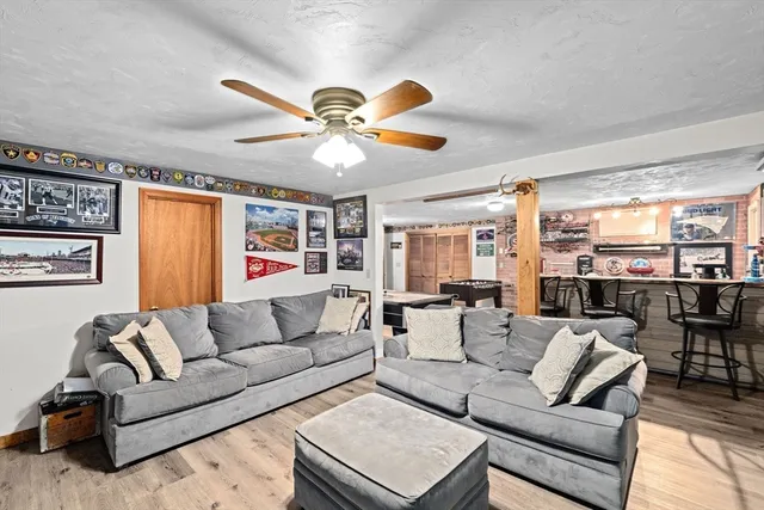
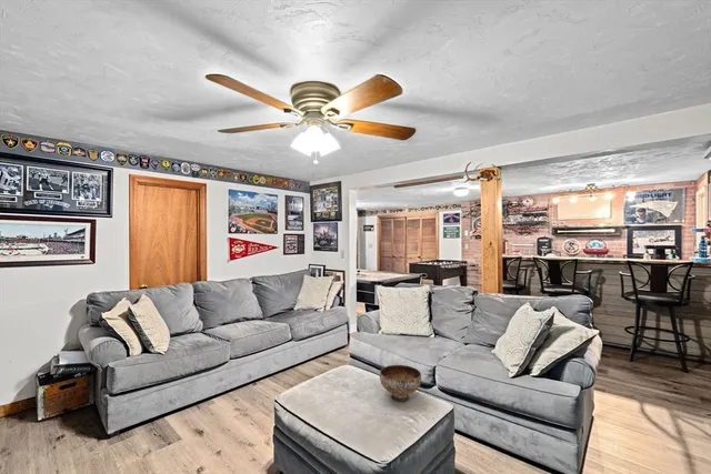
+ bowl (400, 384)
